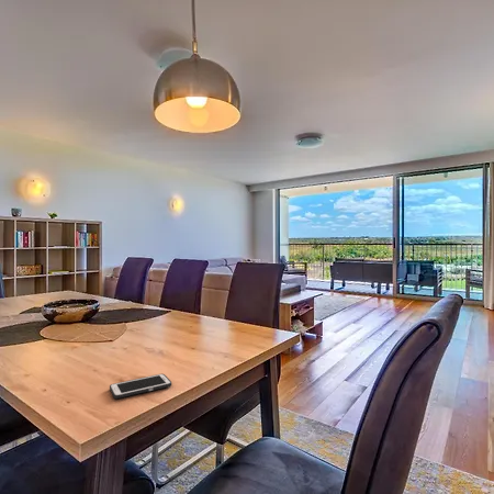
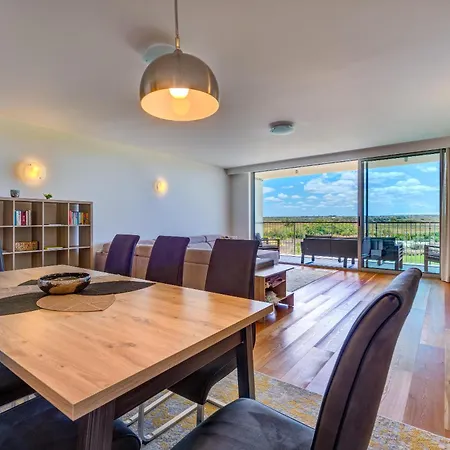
- cell phone (141, 385)
